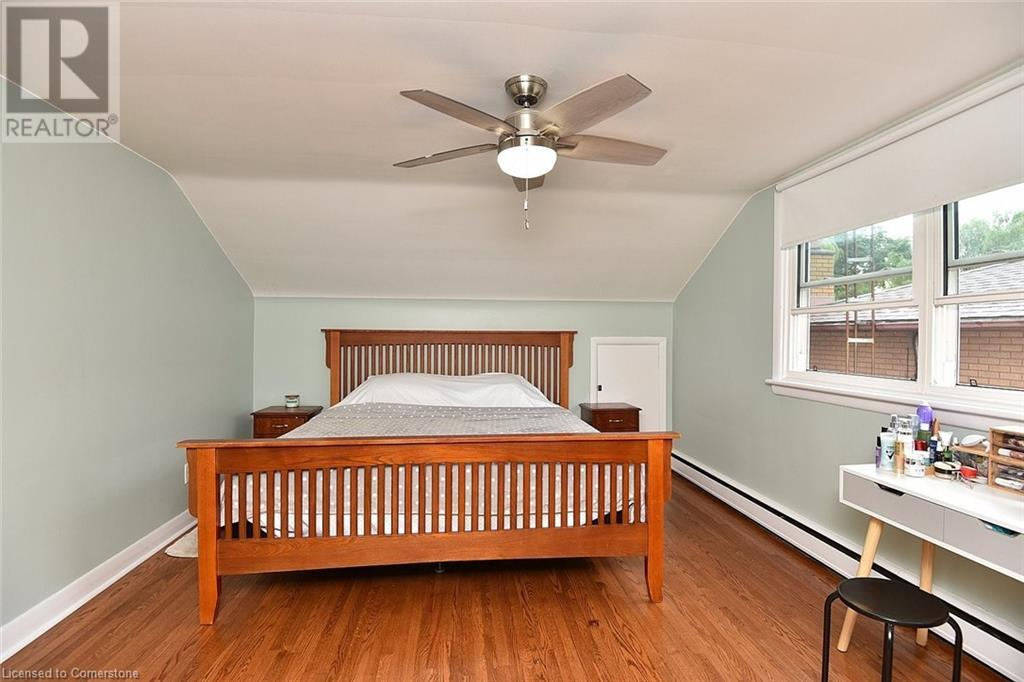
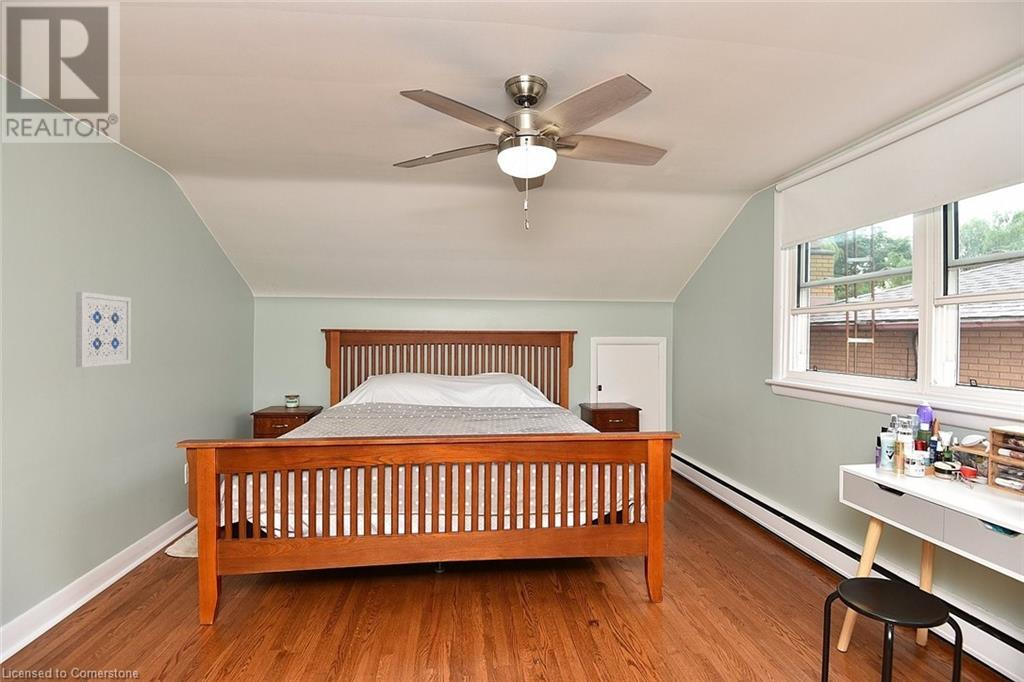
+ wall art (105, 330)
